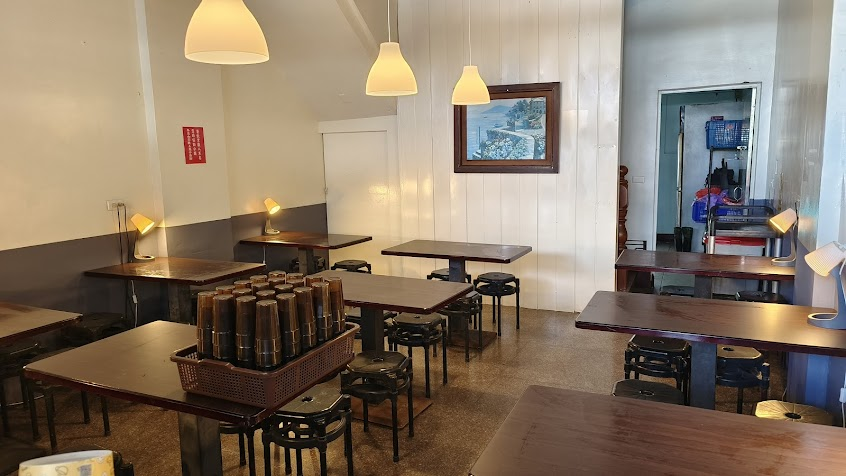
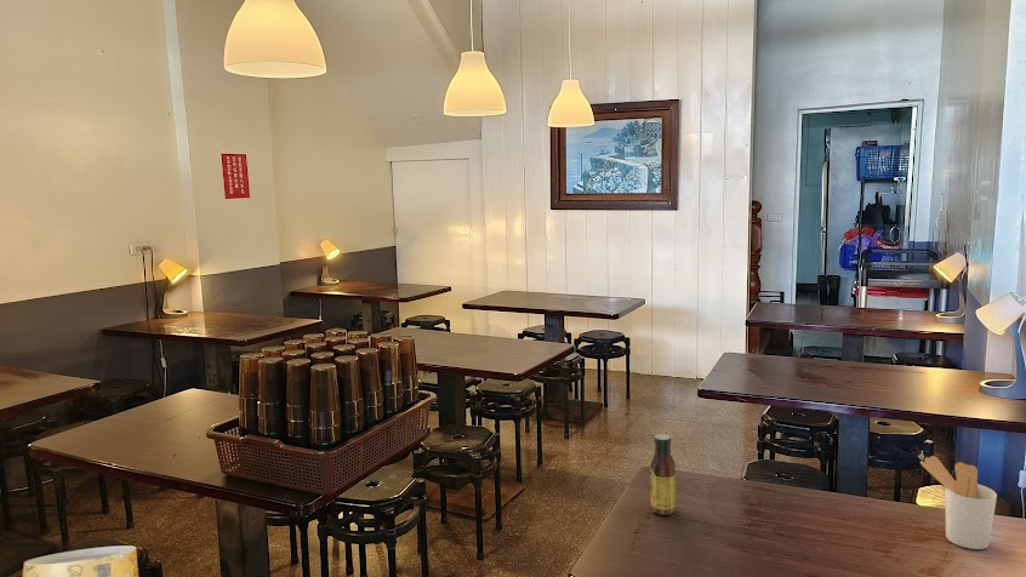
+ sauce bottle (662, 473)
+ utensil holder (956, 499)
